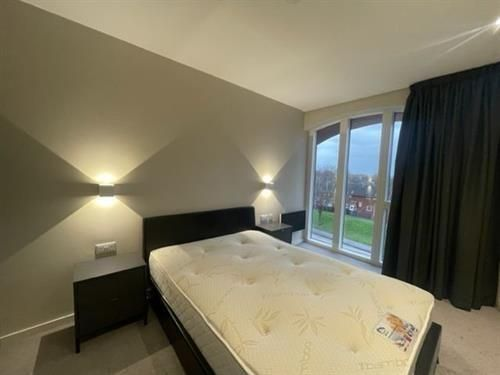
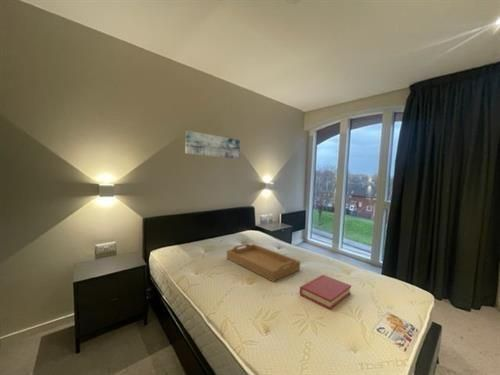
+ hardback book (325, 289)
+ serving tray (261, 258)
+ wall art (214, 146)
